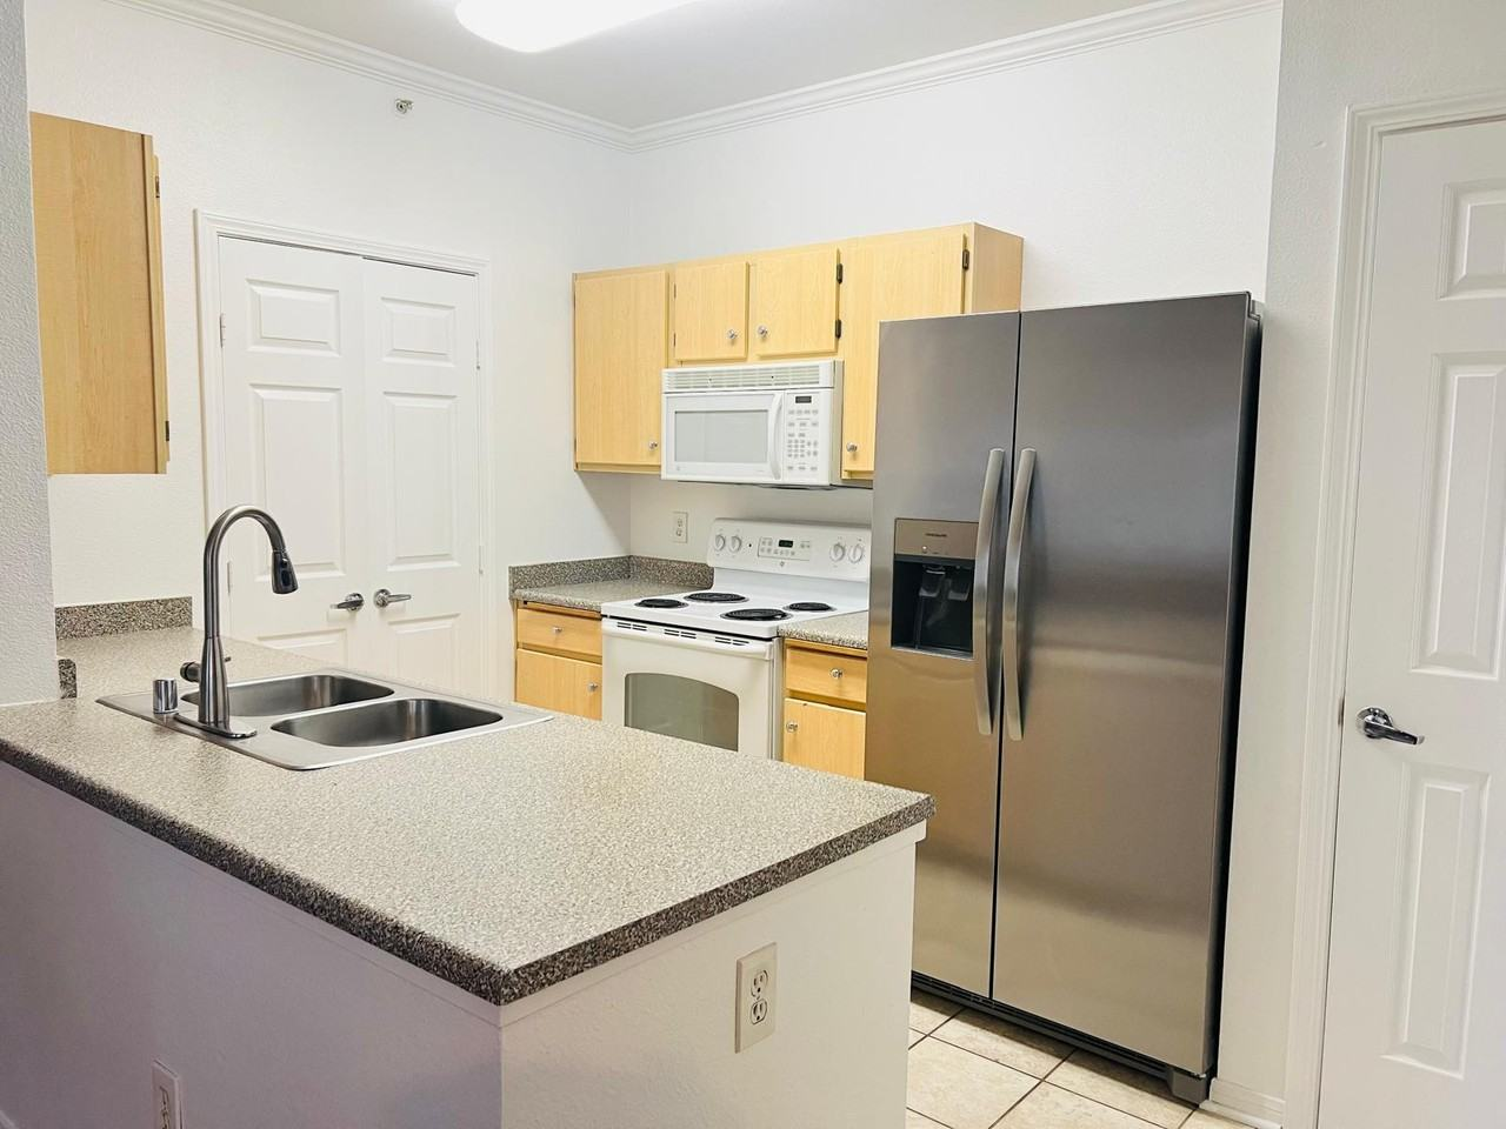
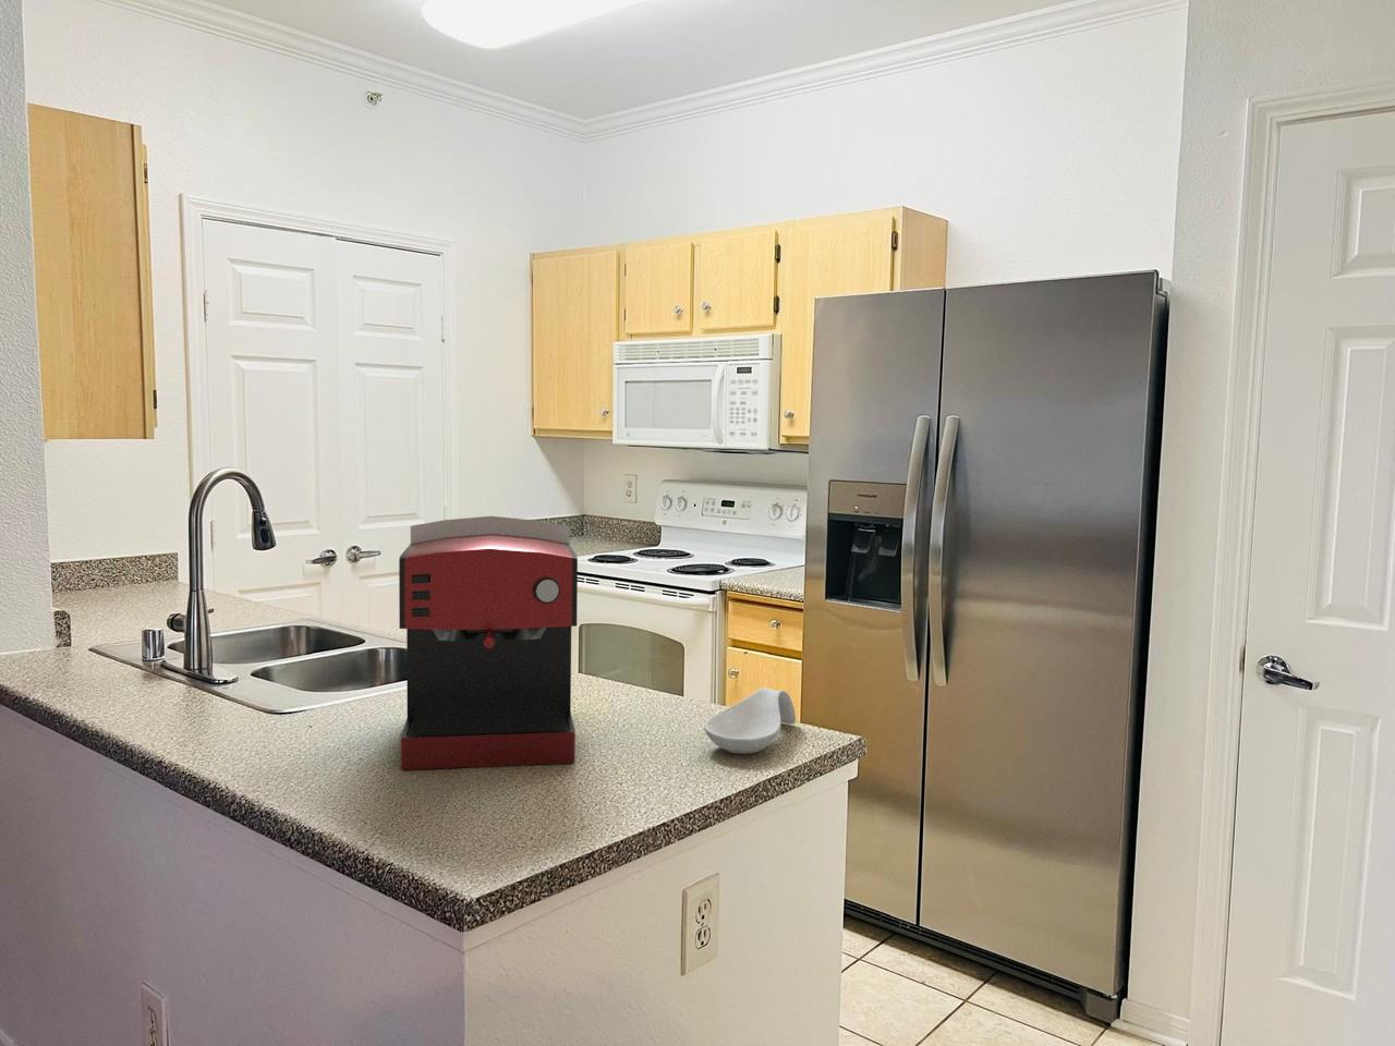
+ coffee maker (489, 634)
+ spoon rest (757, 717)
